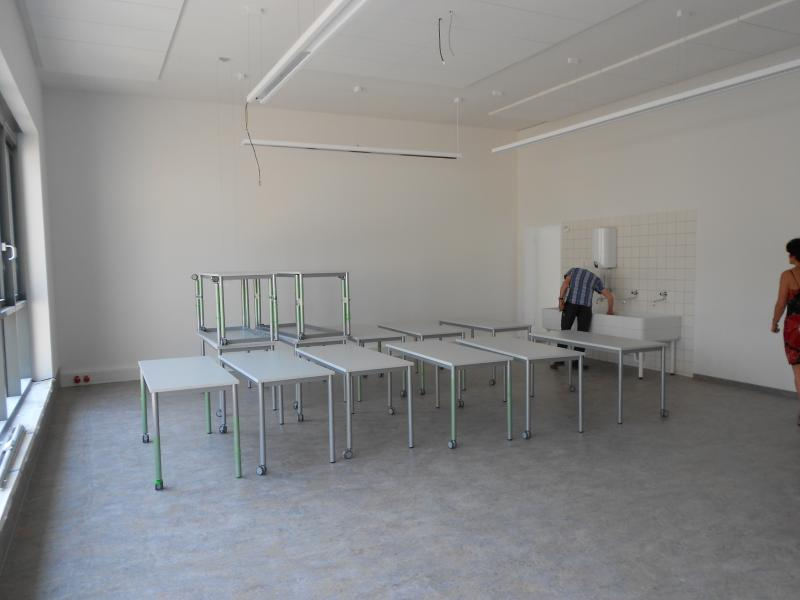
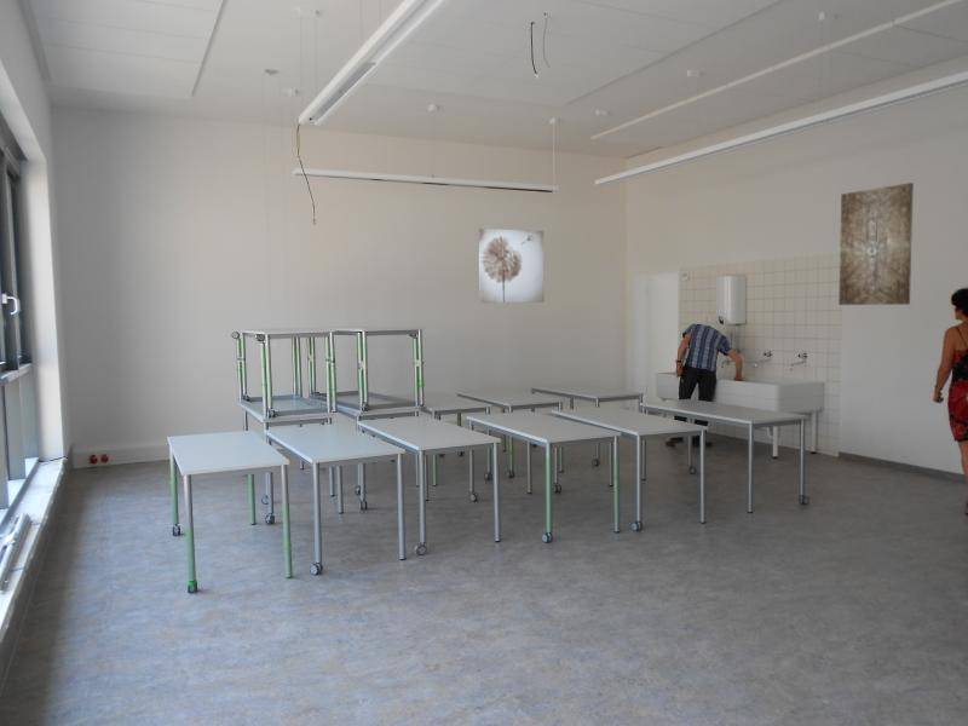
+ wall art (512, 266)
+ wall art (874, 247)
